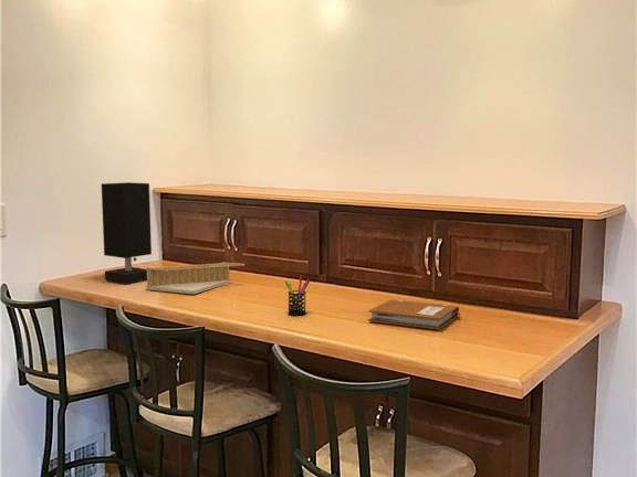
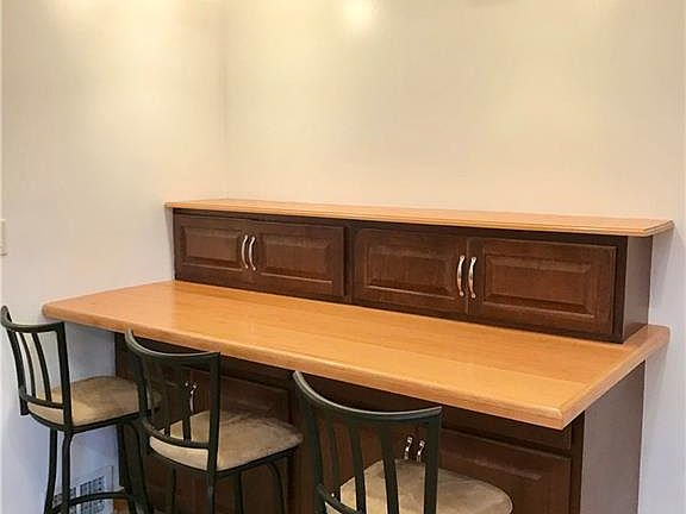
- table lamp (126, 232)
- notebook (416, 312)
- pen holder (295, 294)
- architectural model (197, 276)
